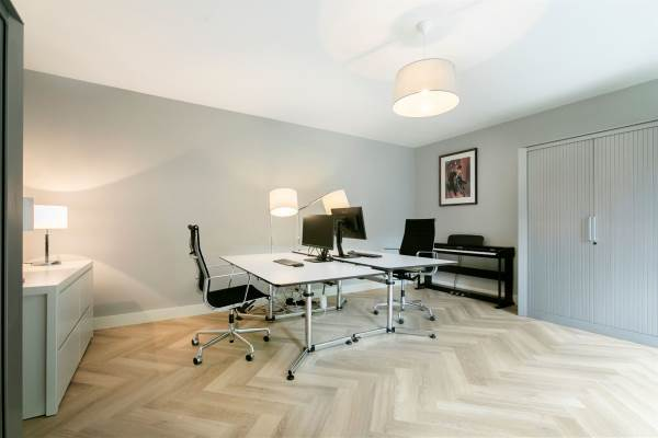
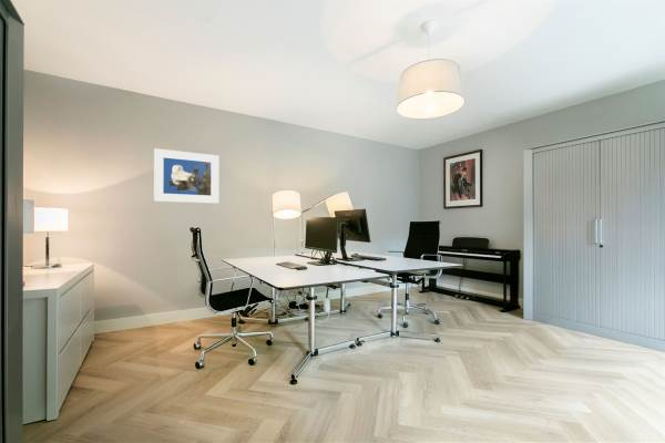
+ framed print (187, 177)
